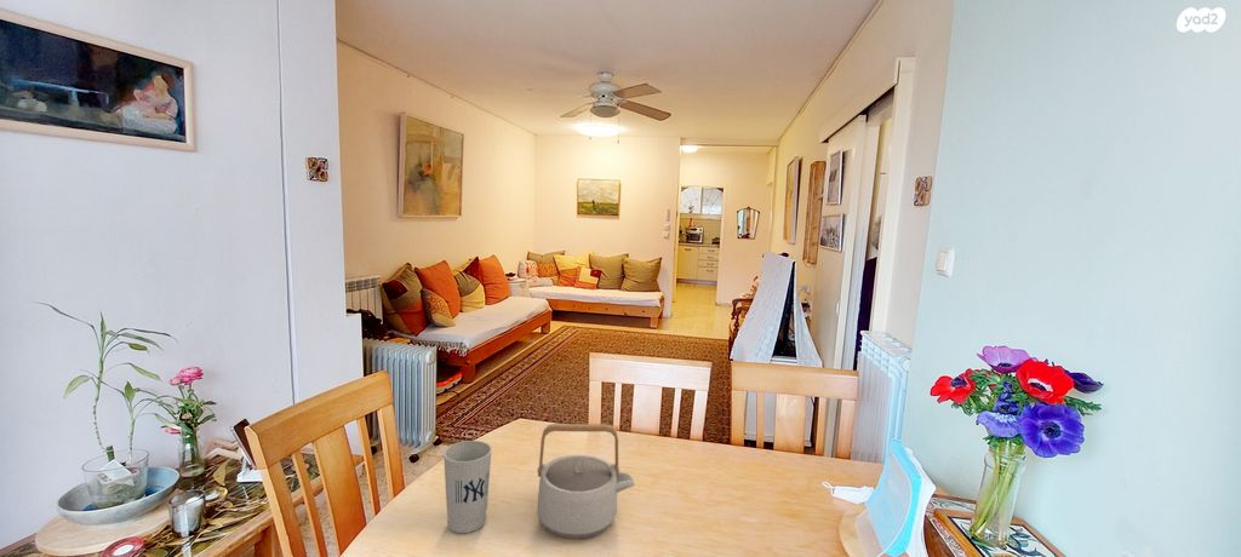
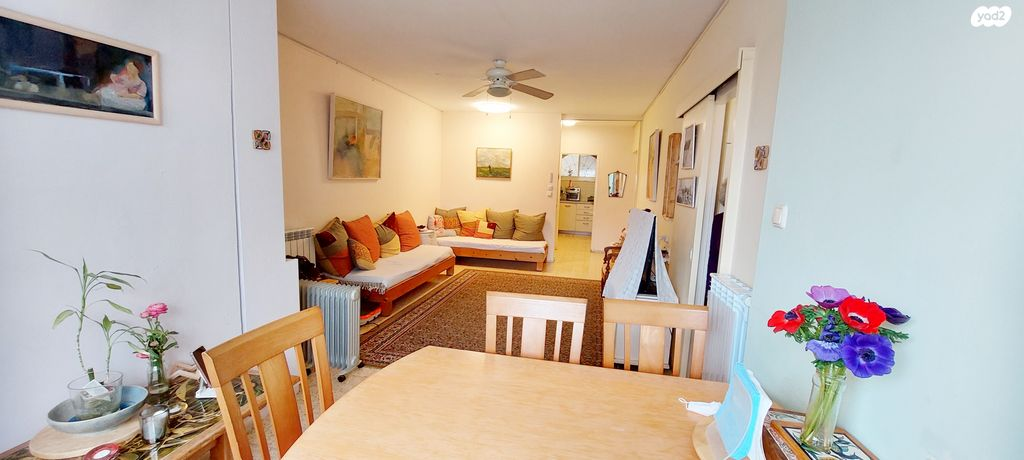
- teapot (587, 471)
- cup (467, 486)
